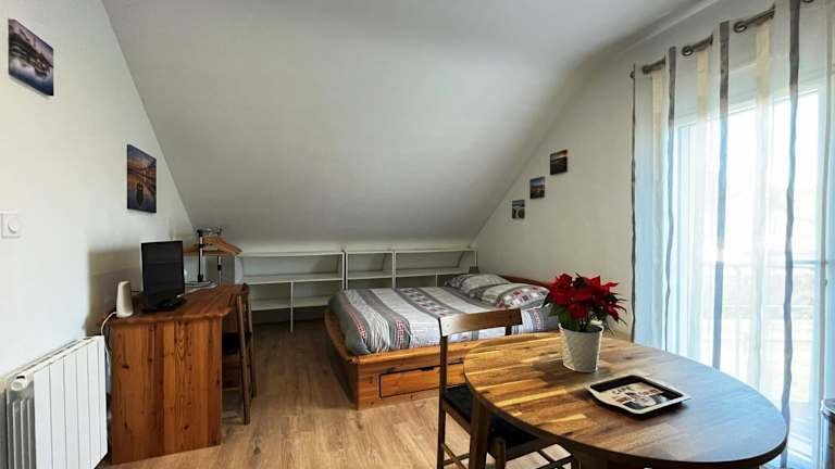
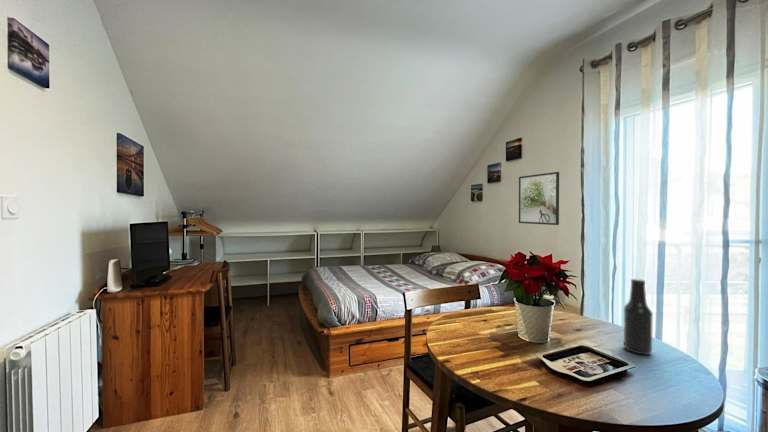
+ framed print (537, 199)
+ beer bottle (637, 314)
